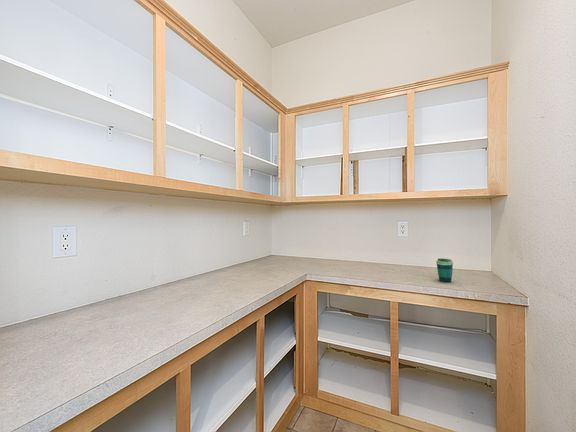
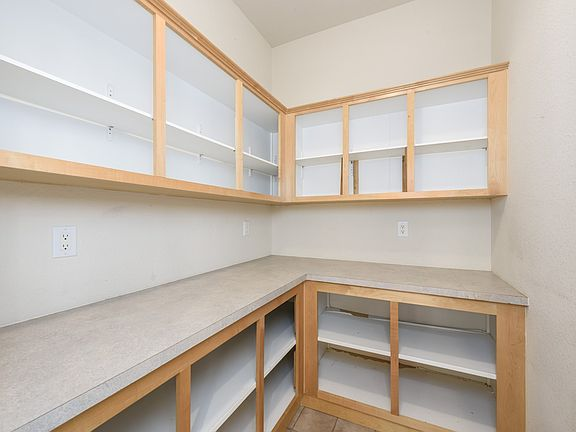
- cup (444, 270)
